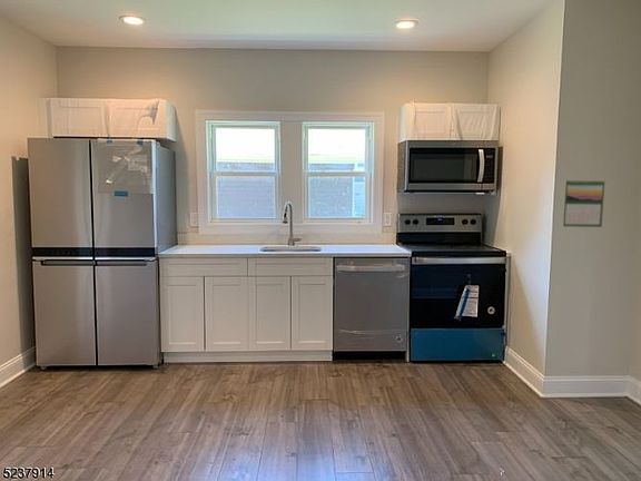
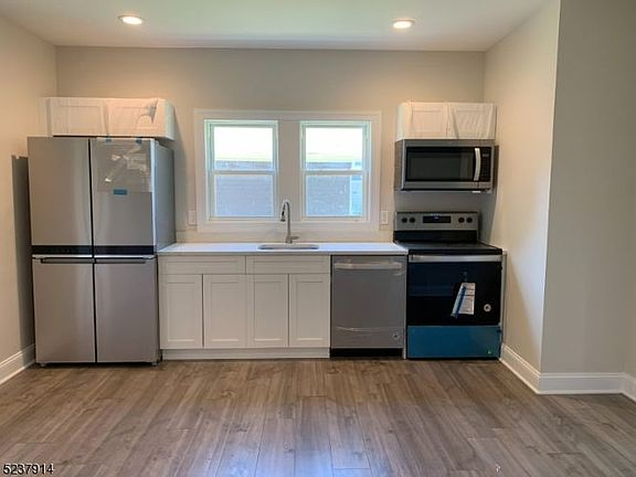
- calendar (583, 203)
